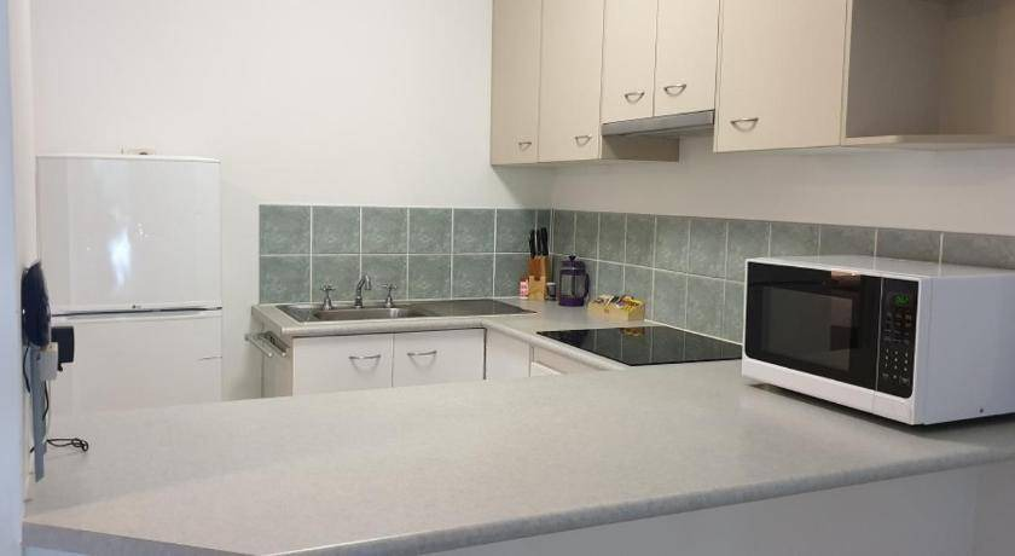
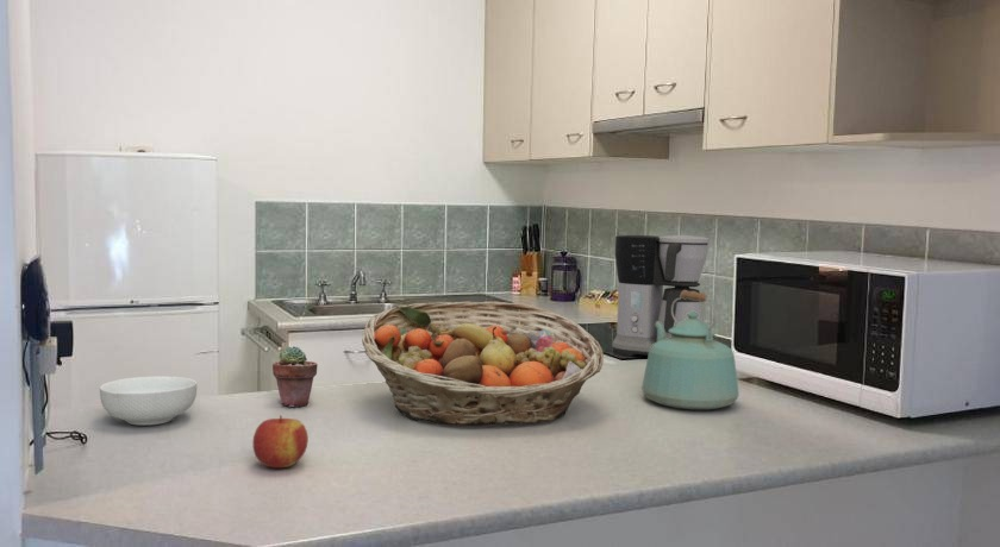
+ cereal bowl (149, 402)
+ potted succulent (294, 375)
+ kettle (686, 345)
+ fruit basket (482, 359)
+ apple (280, 440)
+ coffee maker (657, 295)
